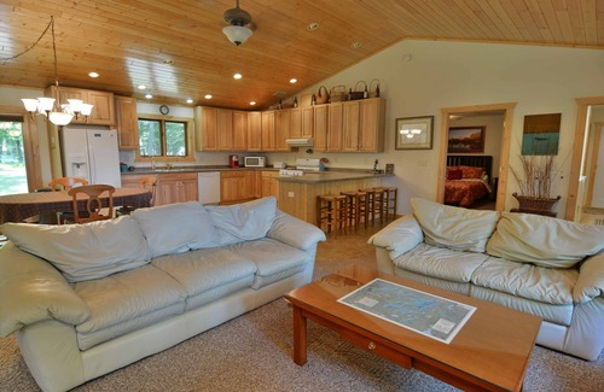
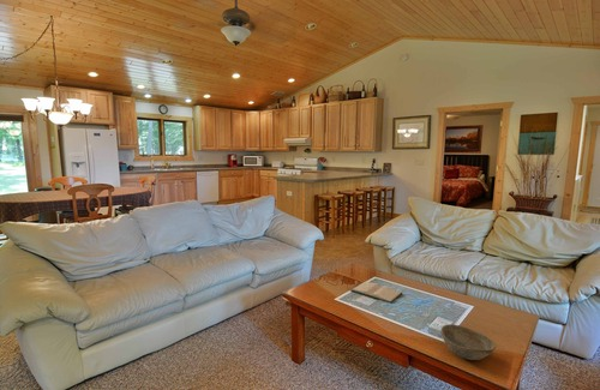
+ hardback book (376, 290)
+ bowl (467, 344)
